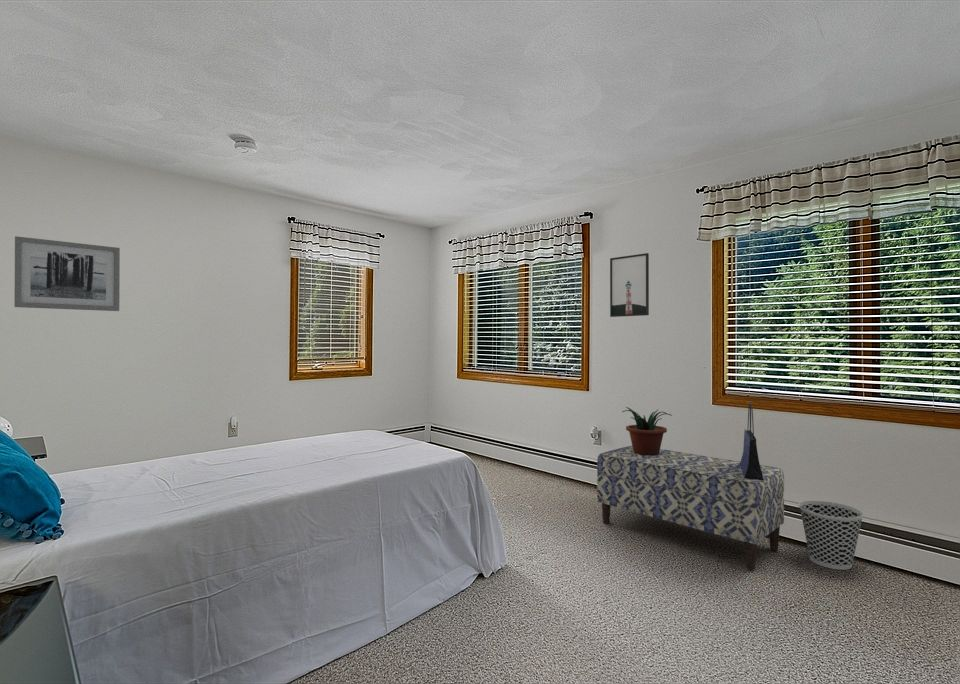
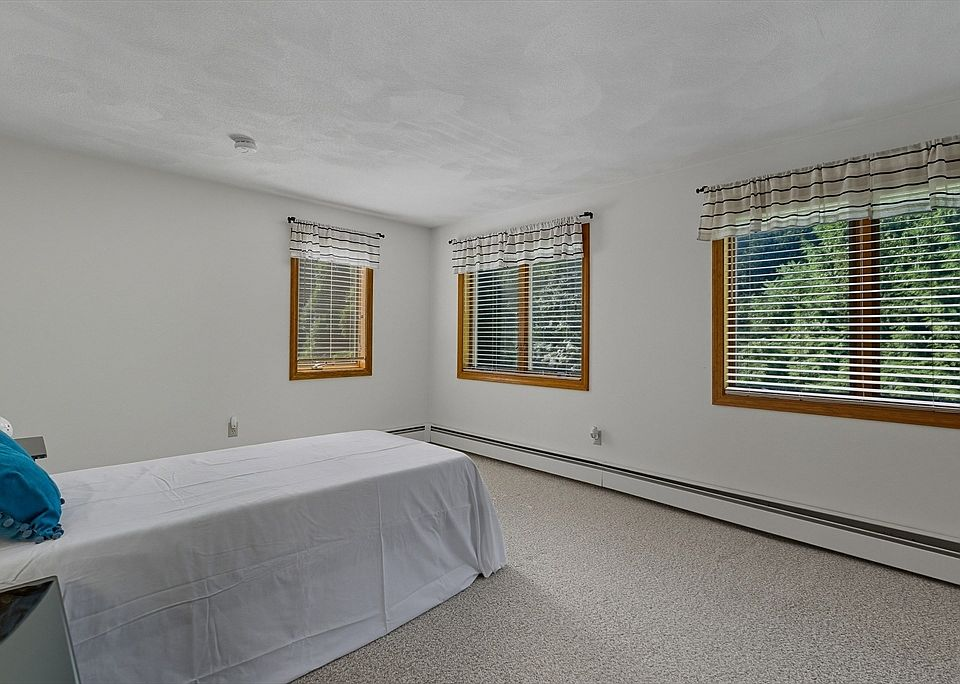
- wall art (69, 275)
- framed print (628, 285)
- potted plant (645, 431)
- wastebasket (830, 535)
- tote bag (750, 436)
- bench (684, 498)
